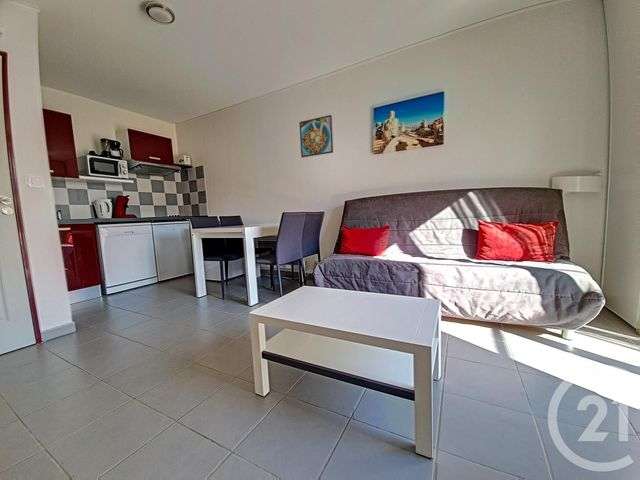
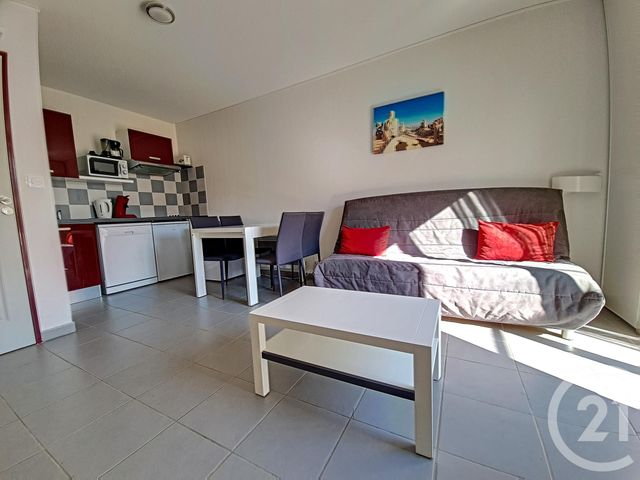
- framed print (315, 137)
